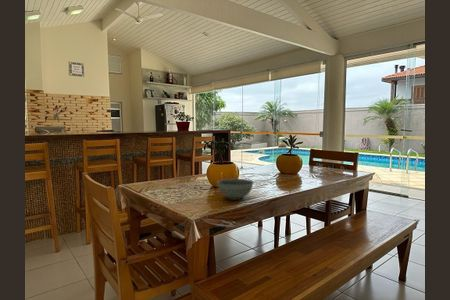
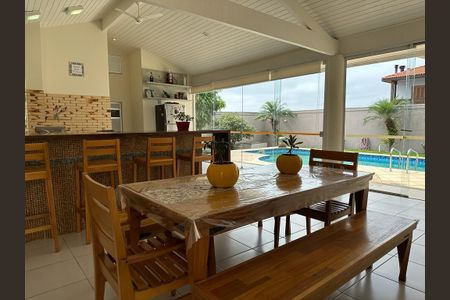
- bowl (235, 189)
